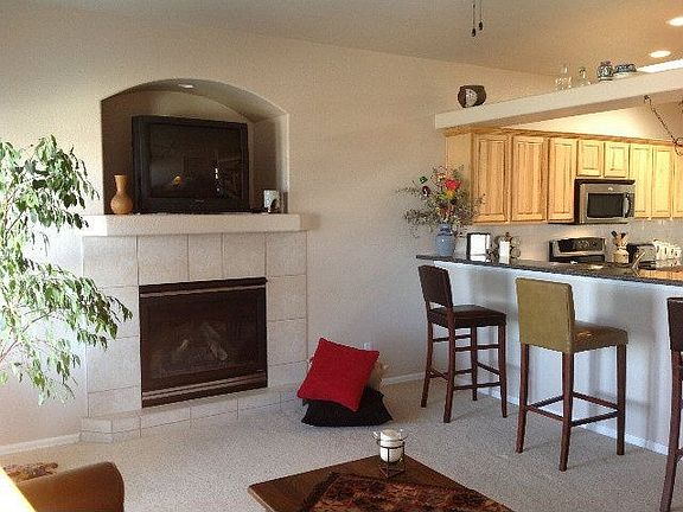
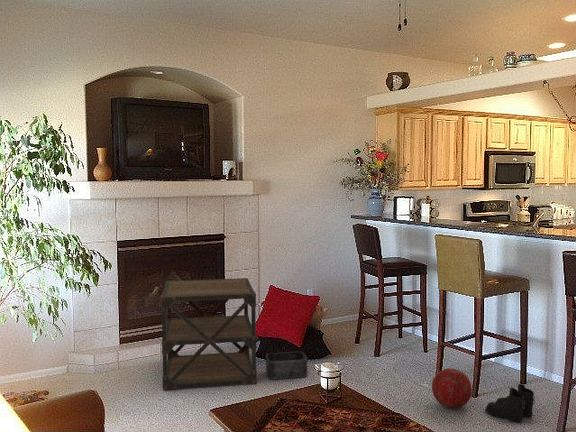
+ storage bin (286, 365)
+ boots (509, 399)
+ side table (208, 329)
+ ball (451, 388)
